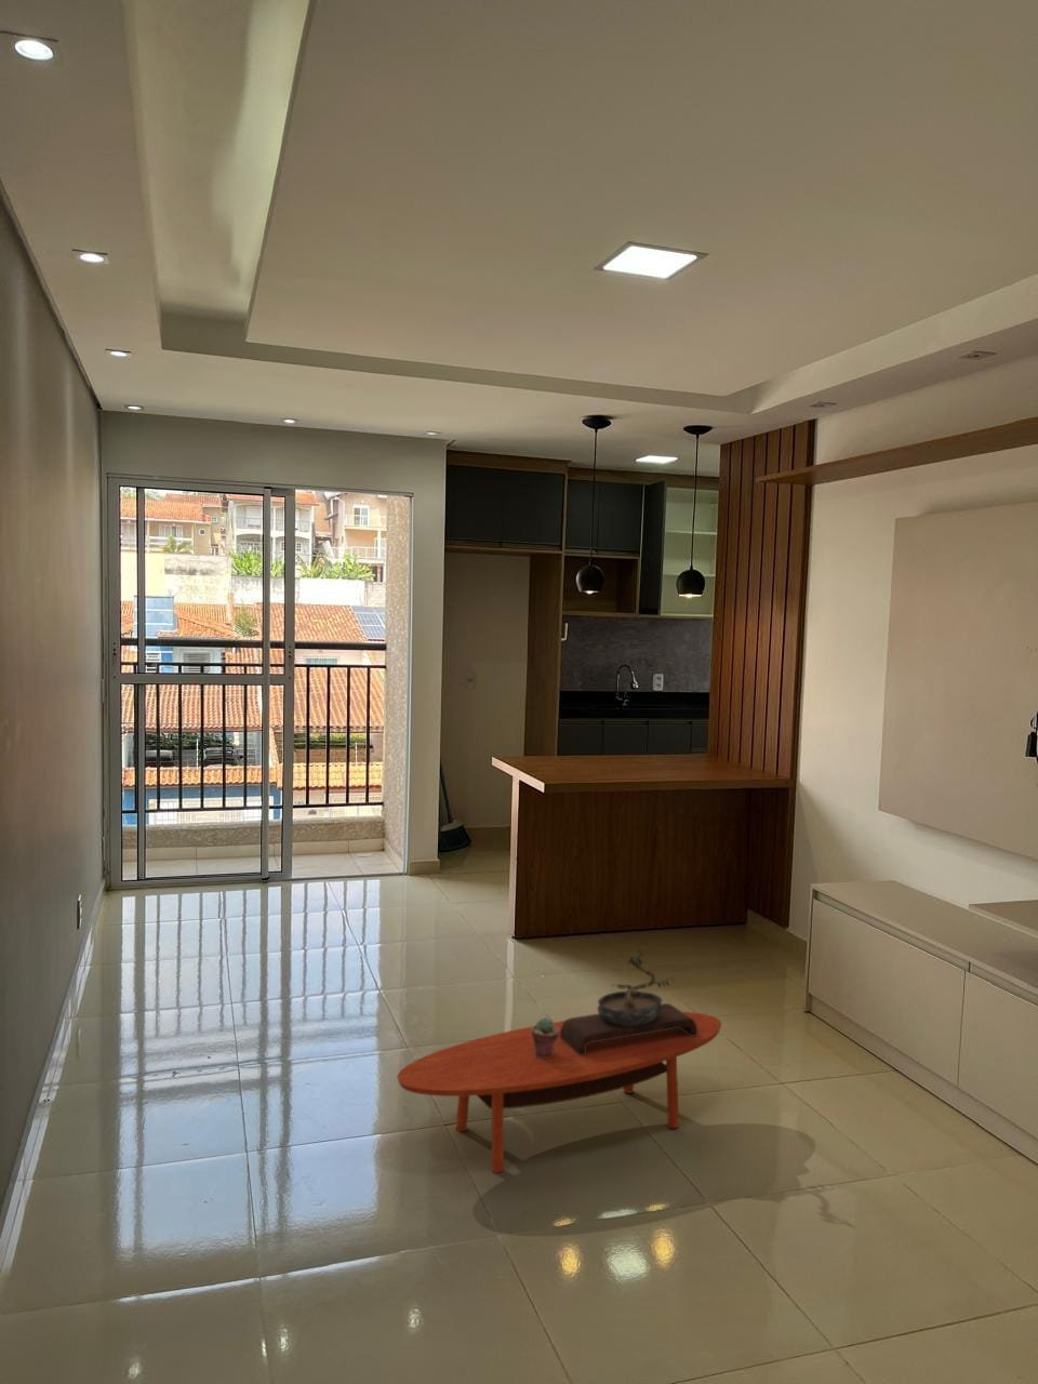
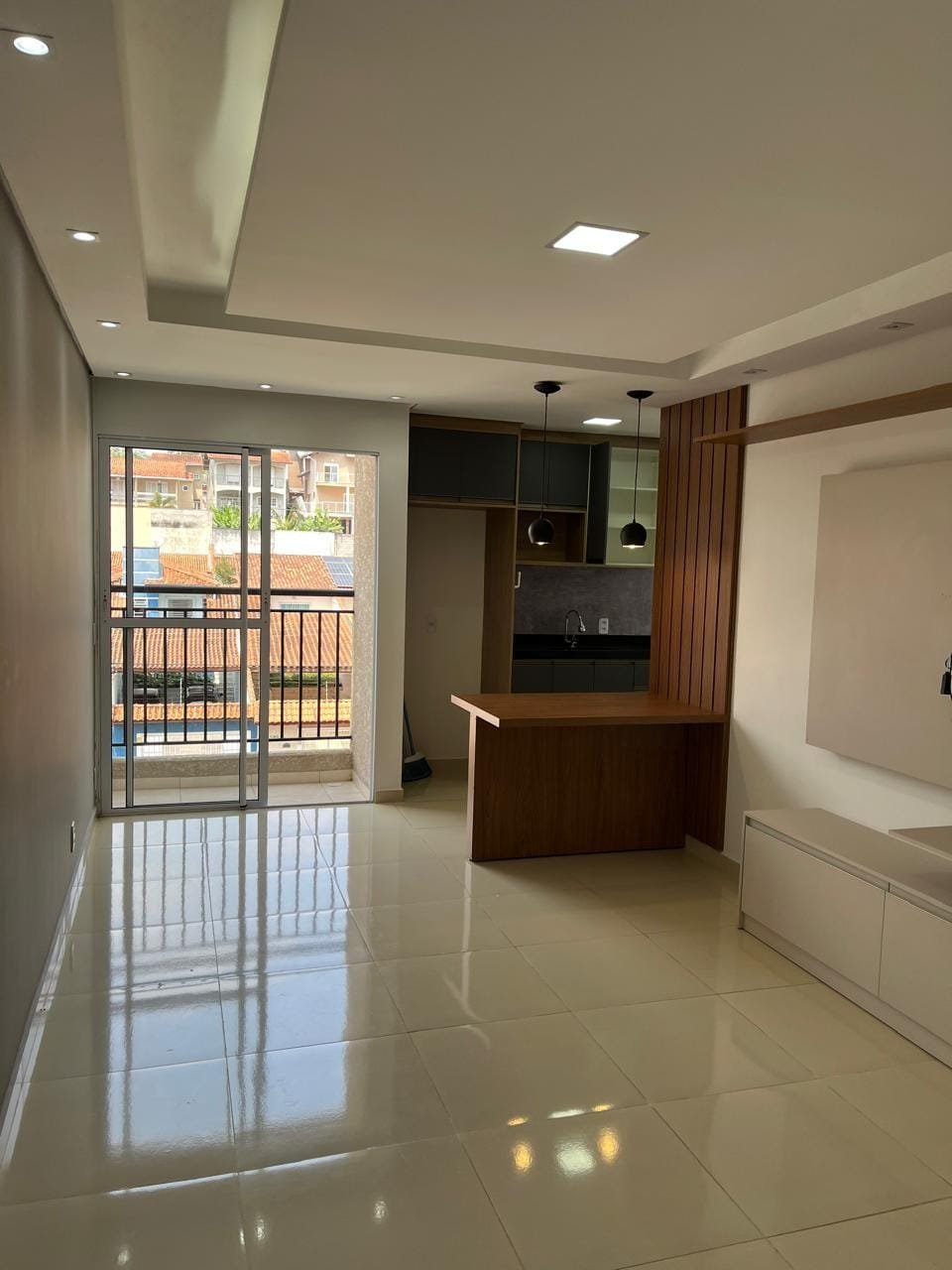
- bonsai tree (630, 991)
- coffee table (569, 1086)
- potted succulent (544, 1036)
